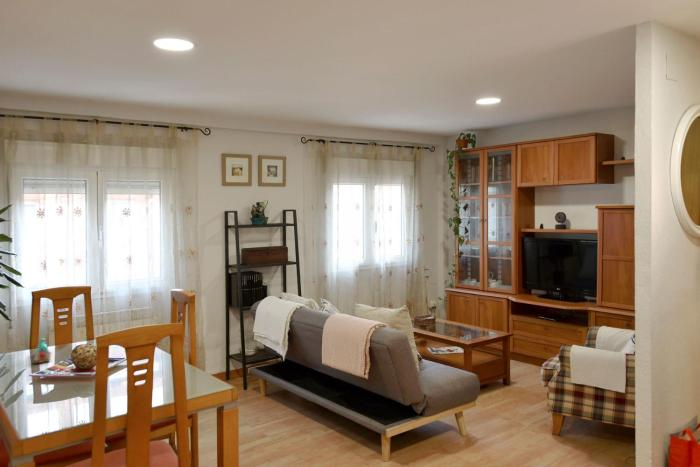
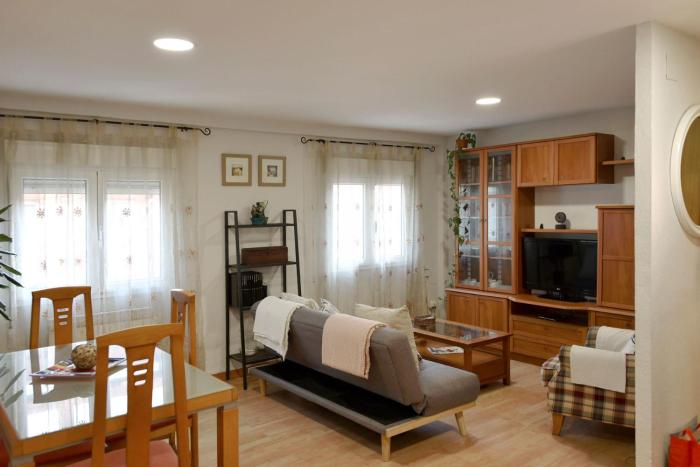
- vase (42, 348)
